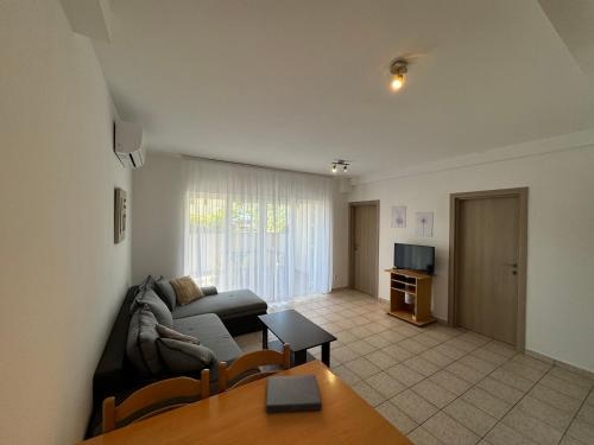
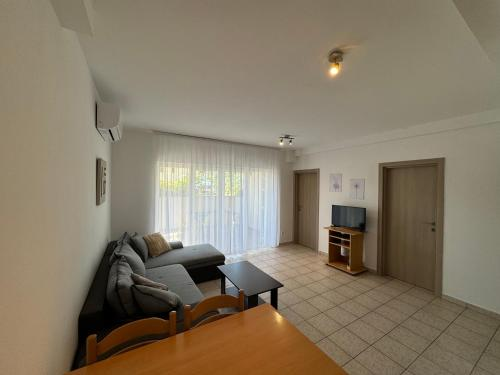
- book (292, 392)
